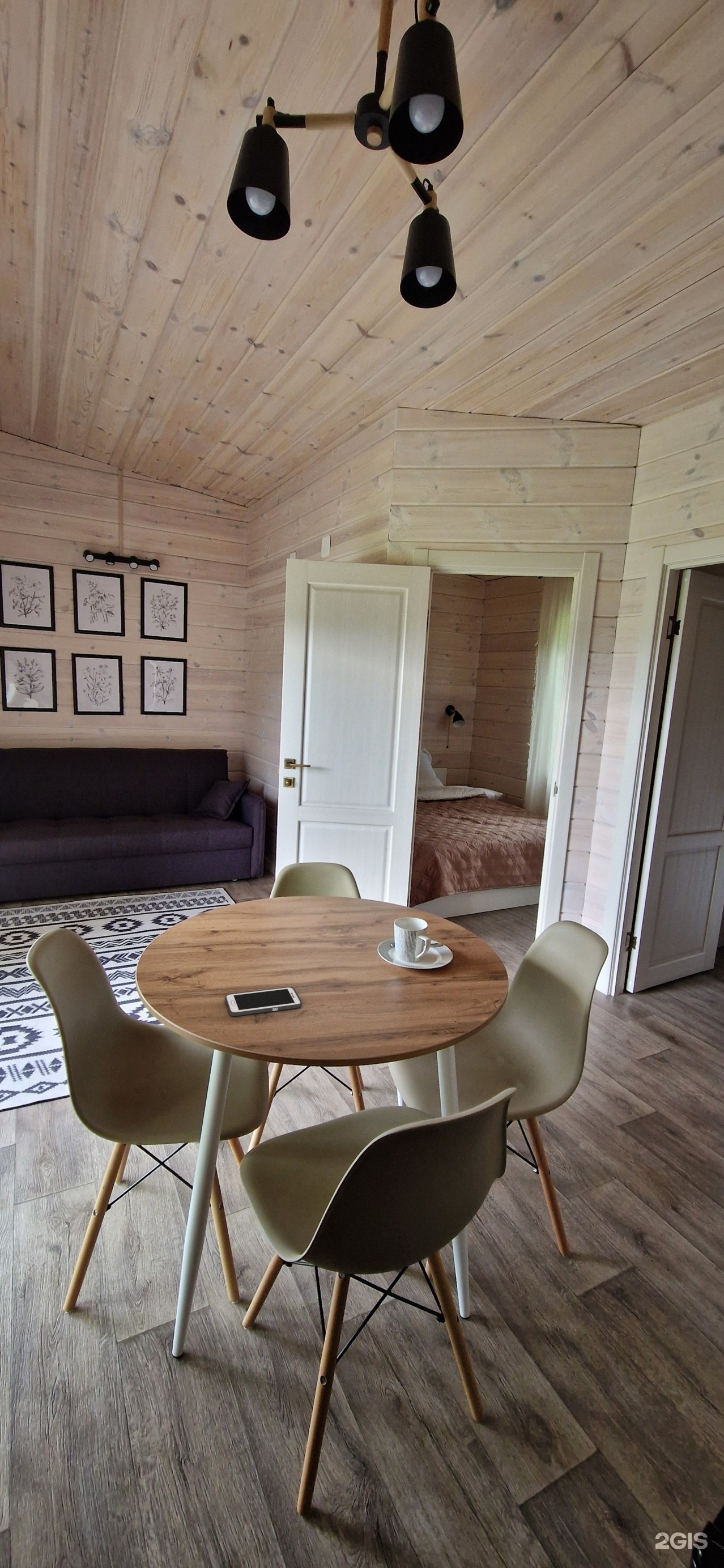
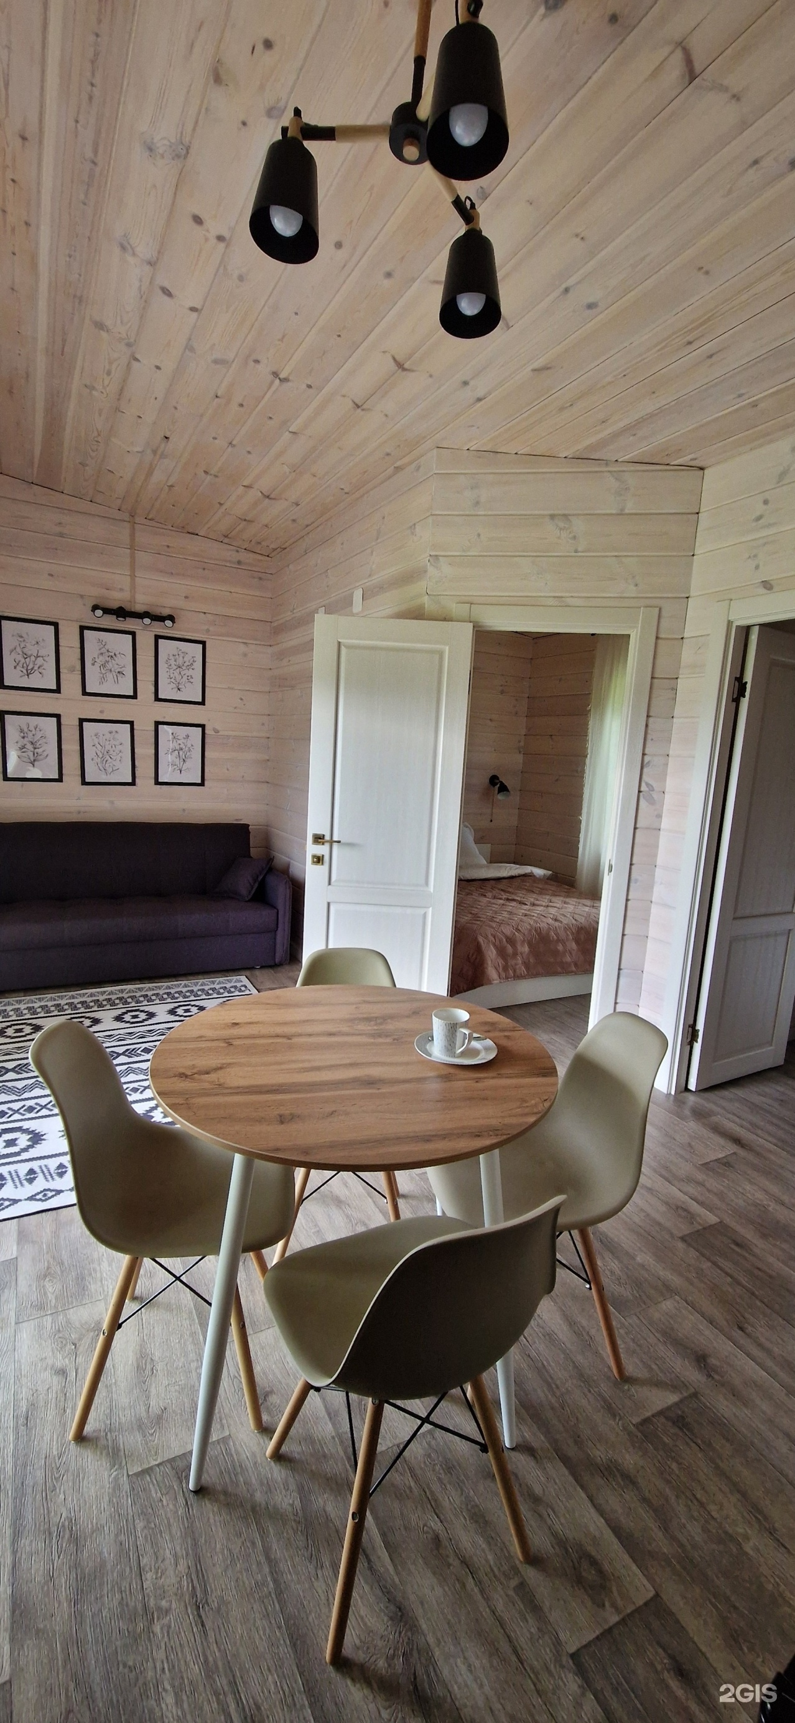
- cell phone (263, 1001)
